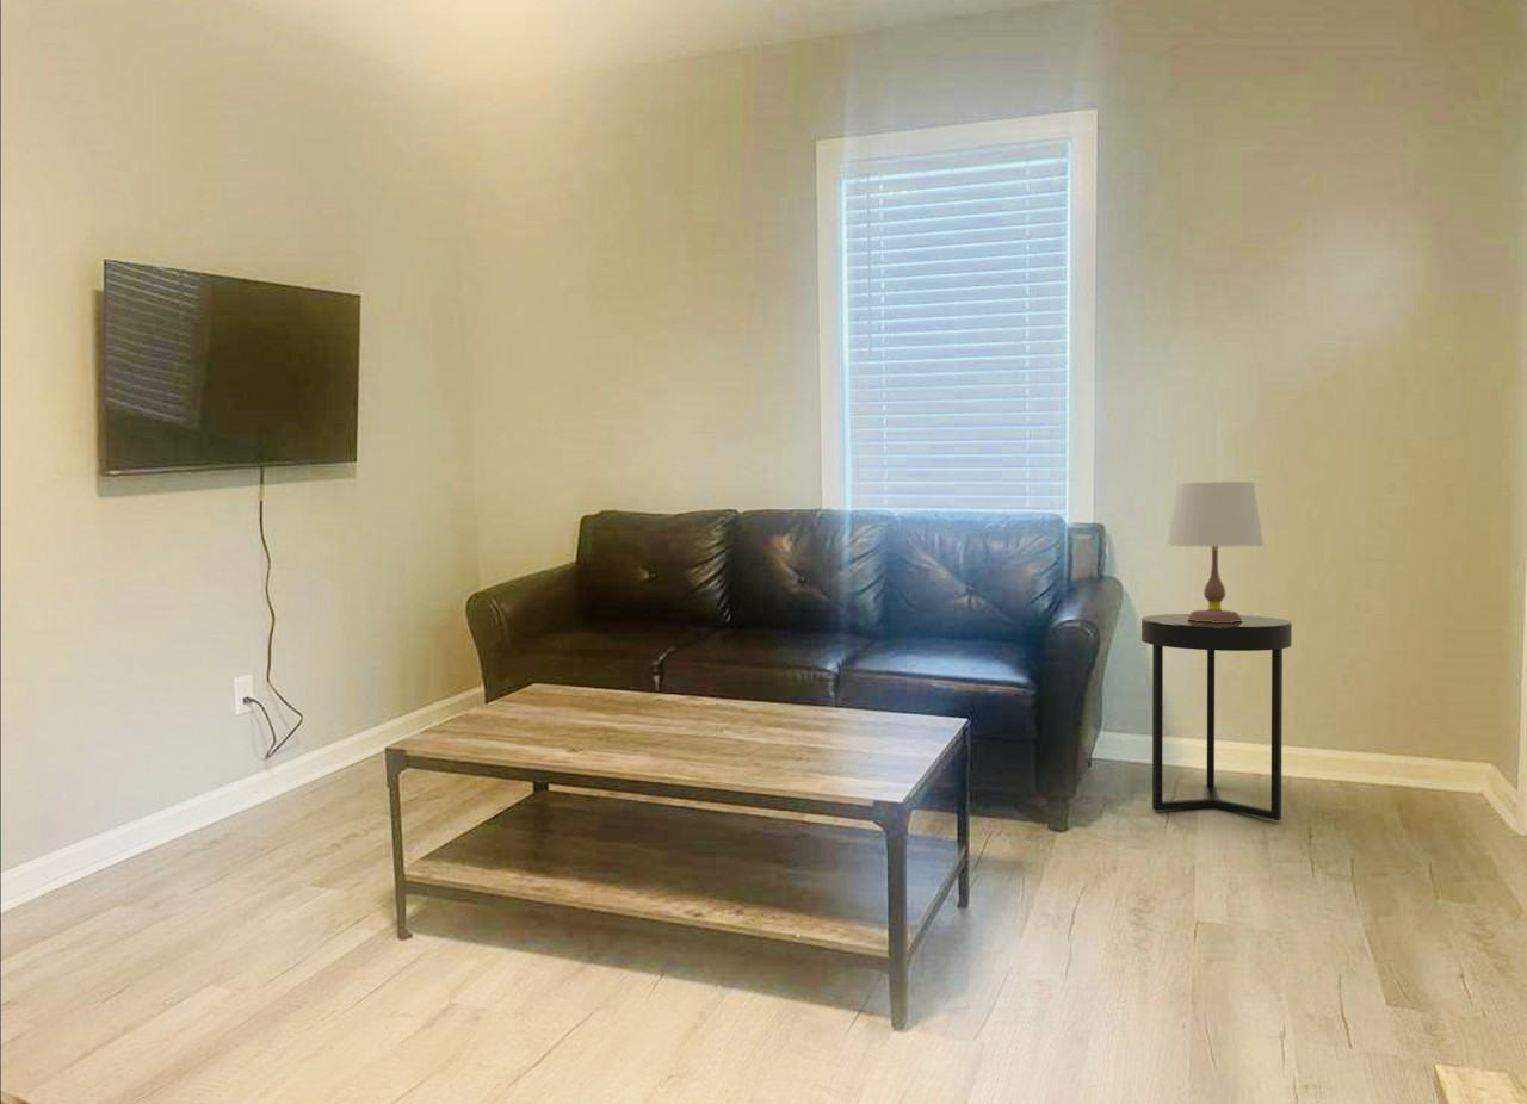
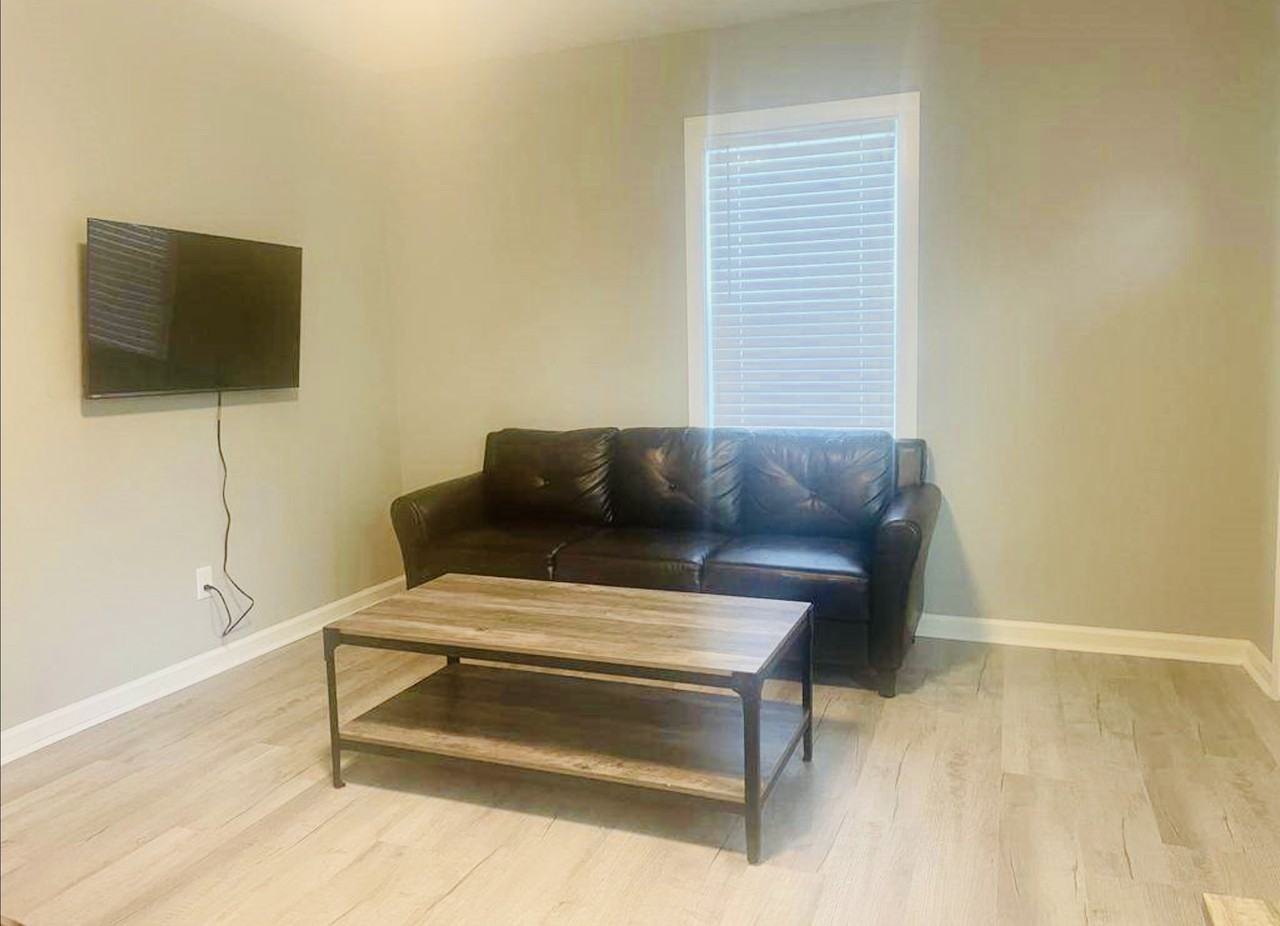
- table lamp (1214, 551)
- side table (1213, 713)
